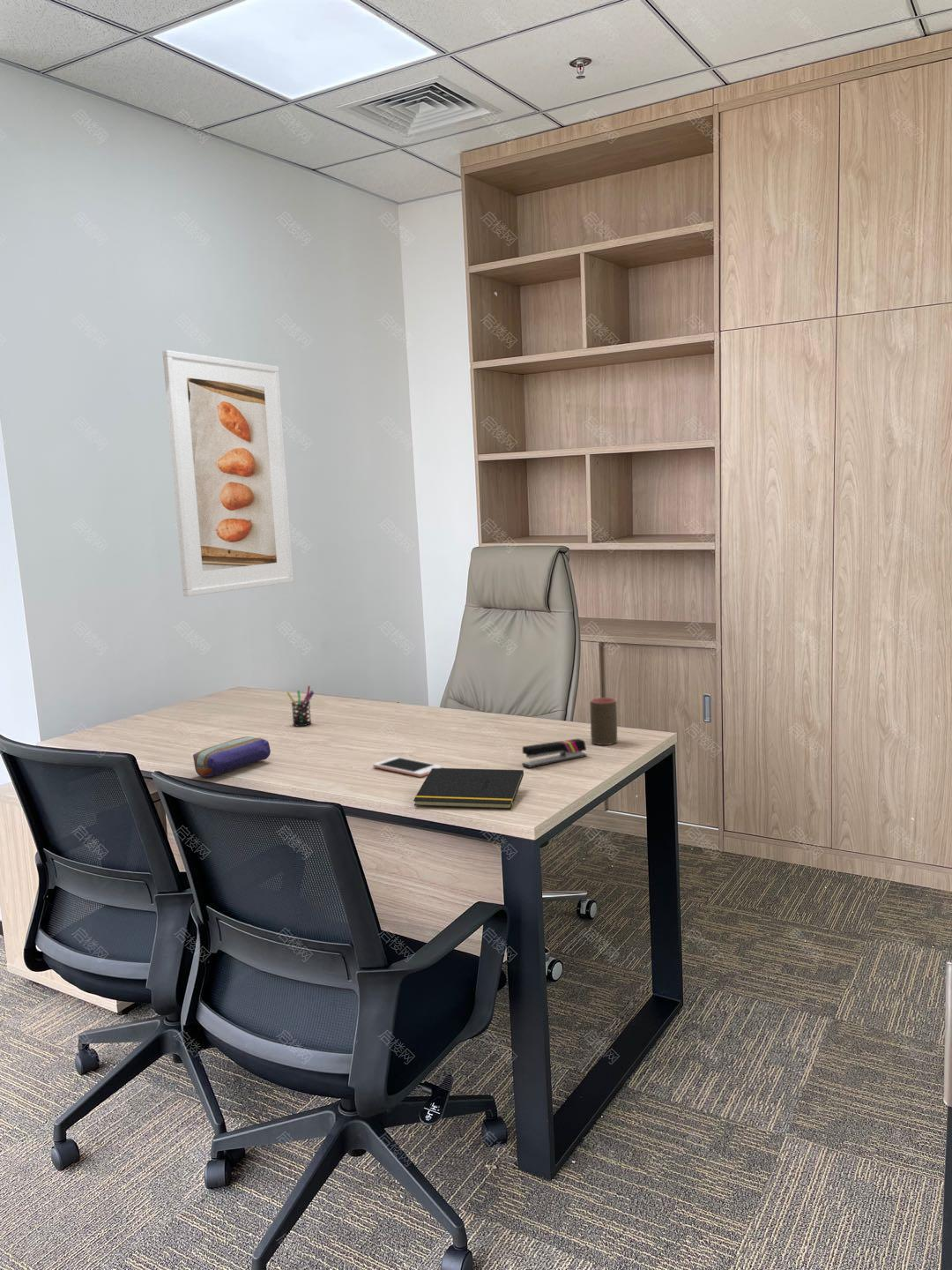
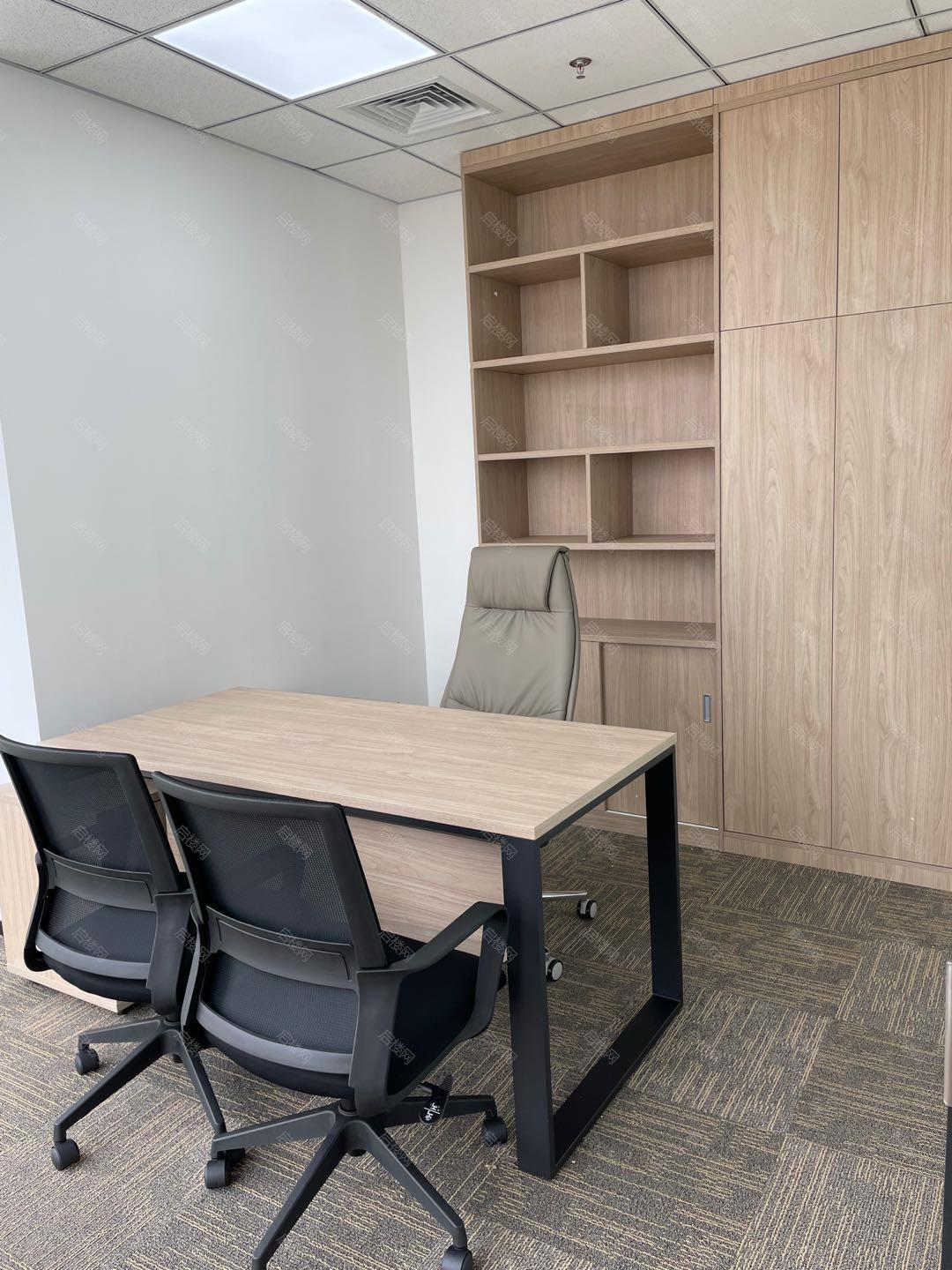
- cup (603, 721)
- notepad (469, 787)
- pencil case (233, 755)
- cell phone (407, 766)
- stapler (554, 751)
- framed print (233, 475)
- pen holder (301, 705)
